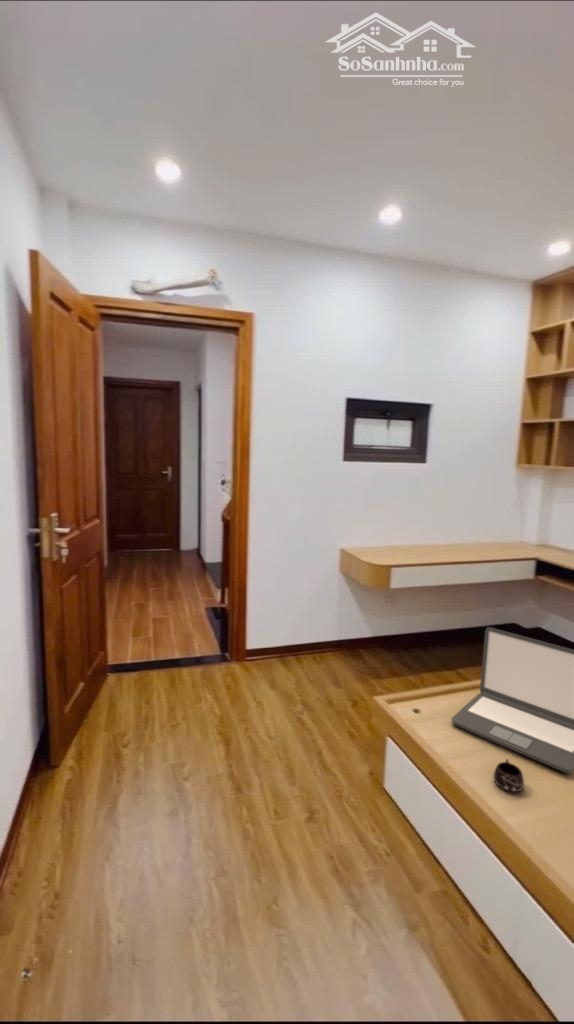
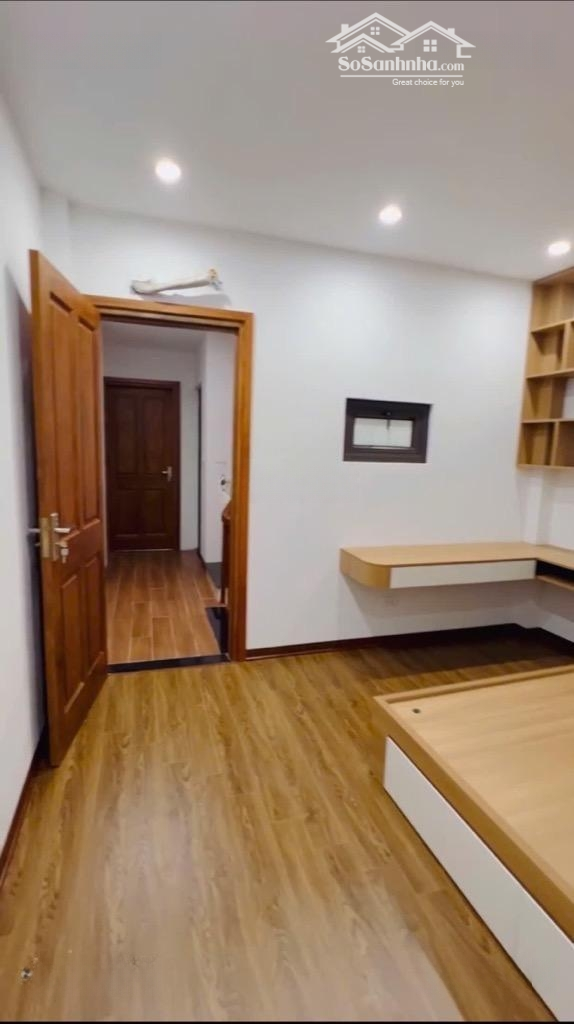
- mug (508, 774)
- laptop (523, 691)
